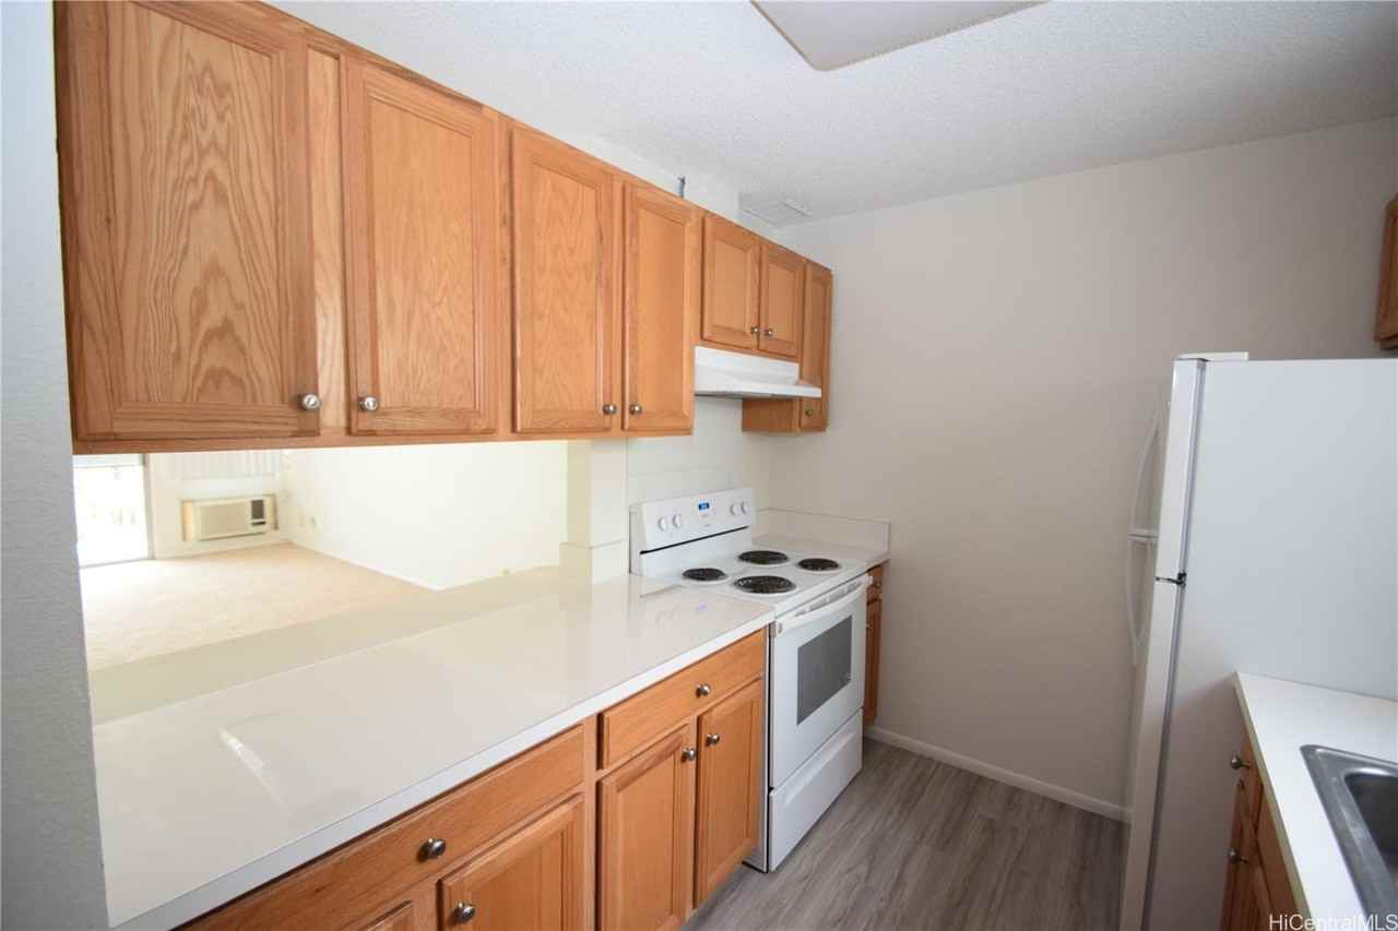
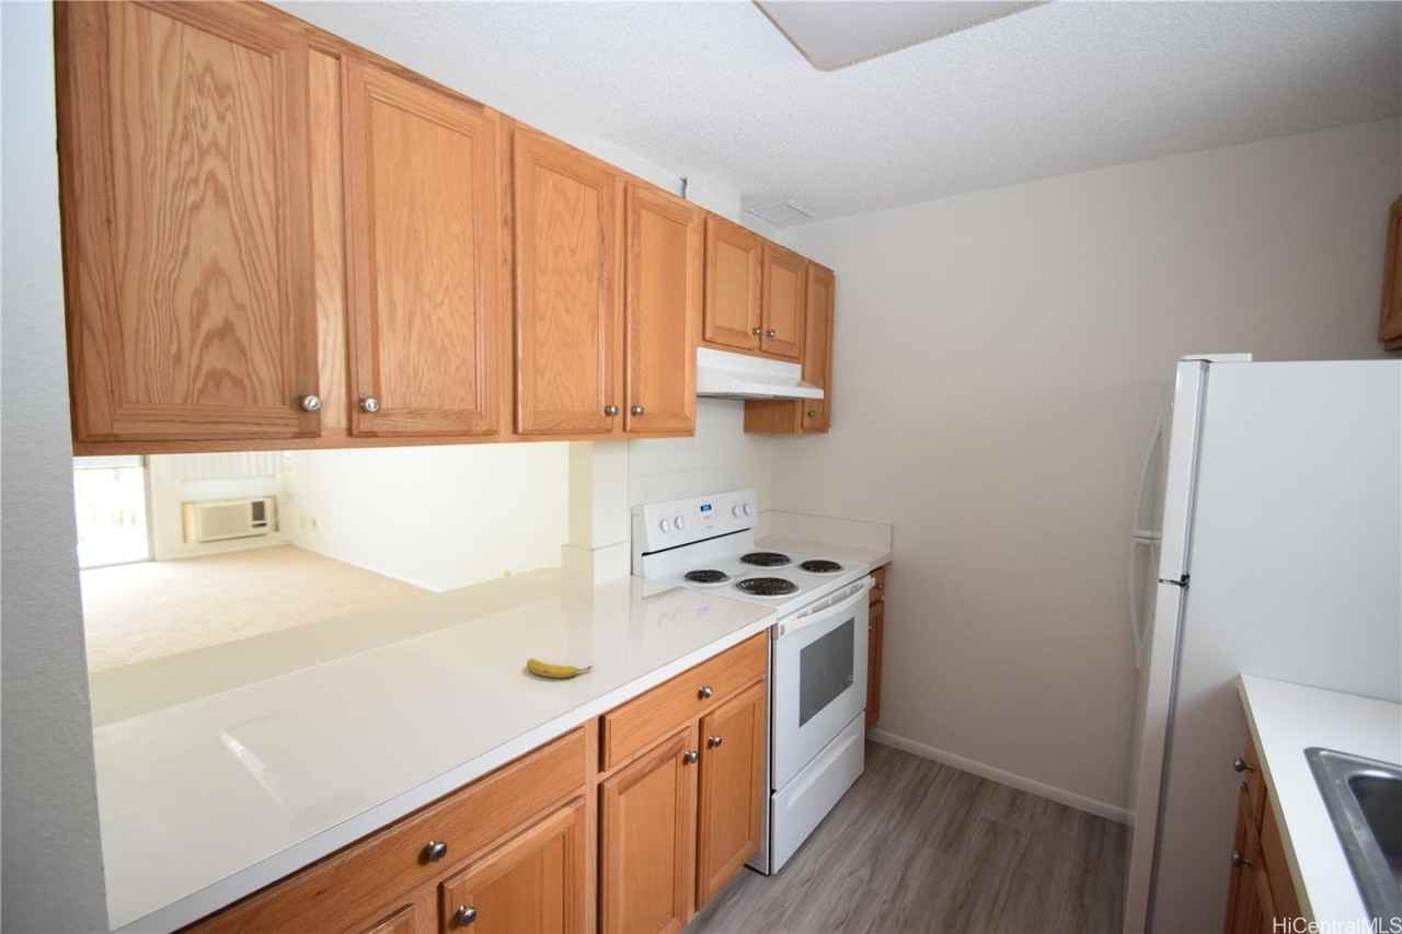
+ banana (555, 666)
